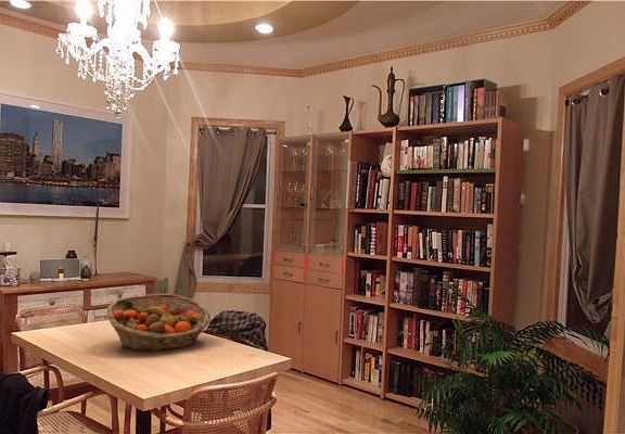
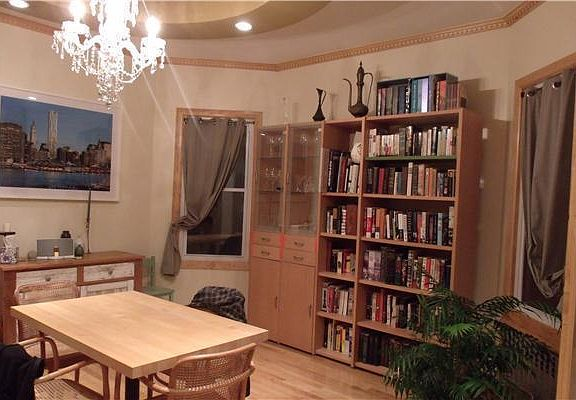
- fruit basket (160, 321)
